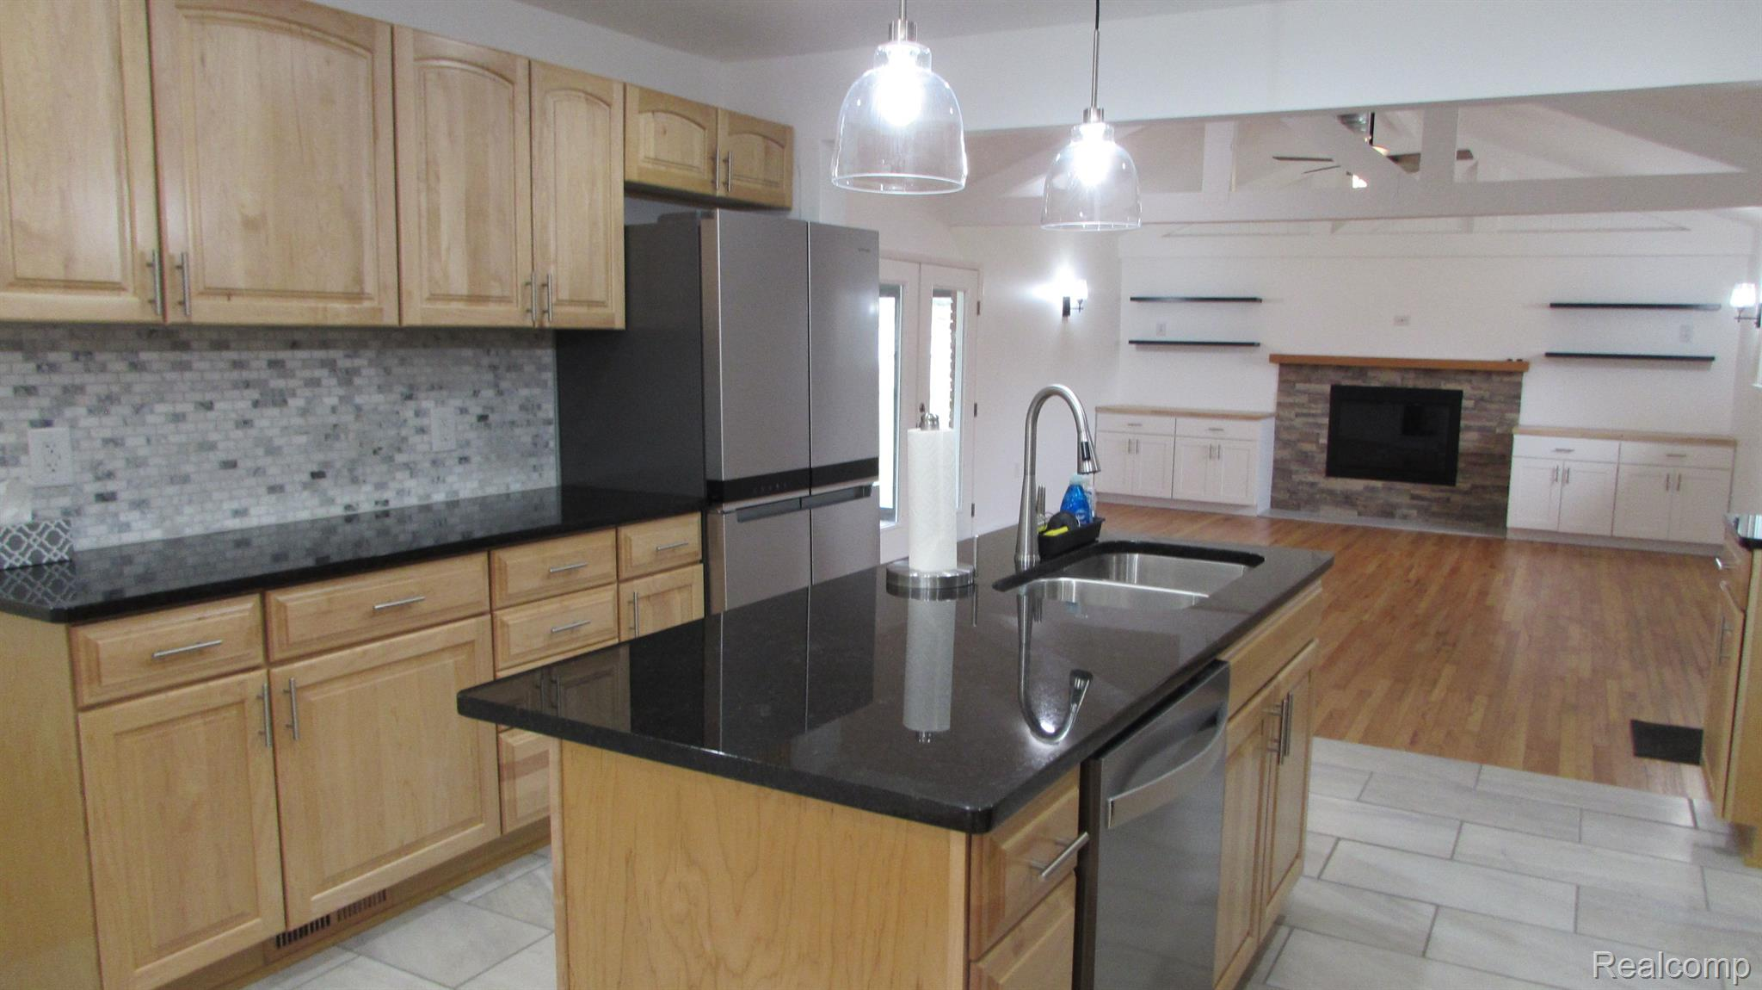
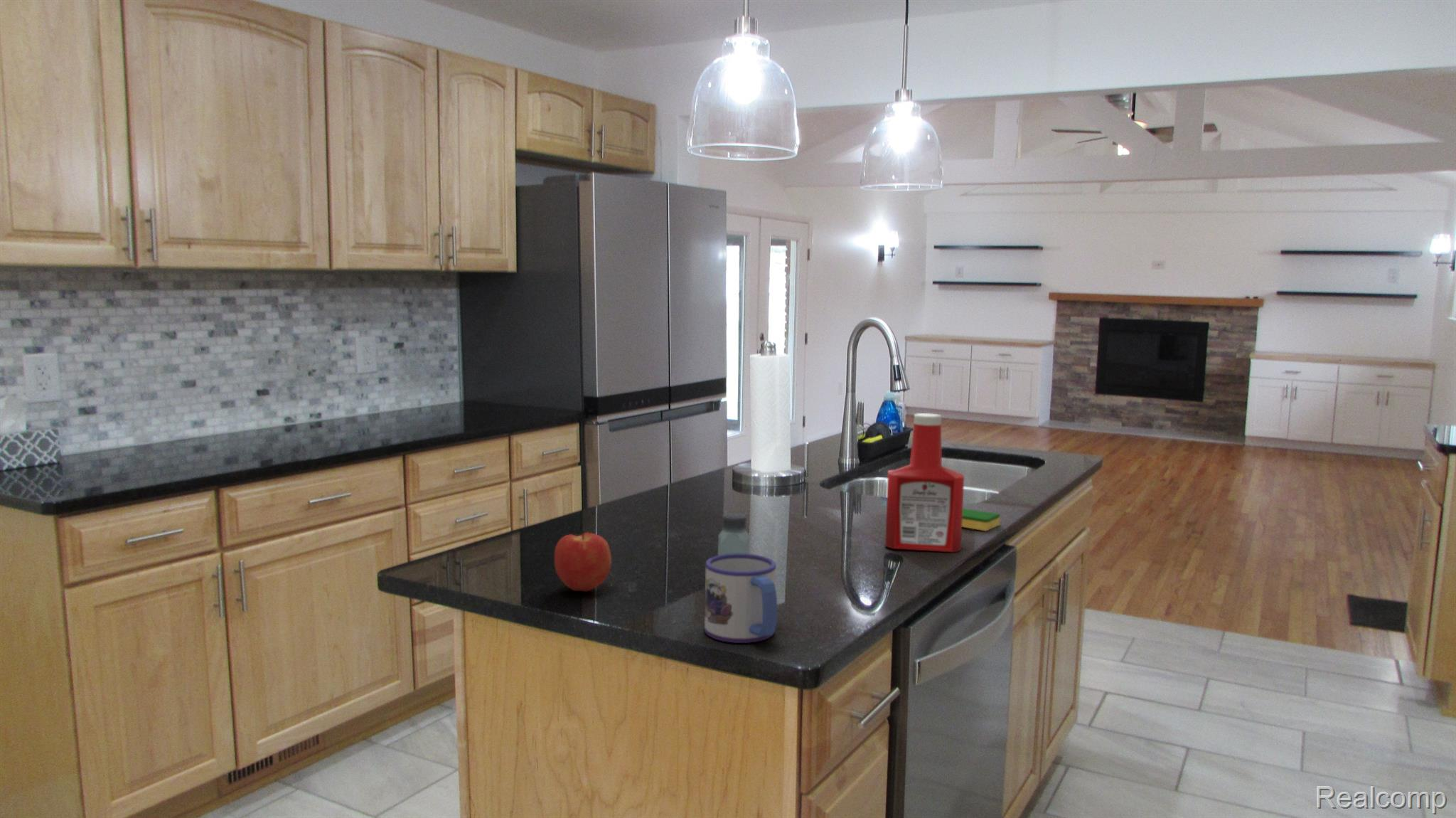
+ mug (746, 600)
+ soap bottle (925, 481)
+ apple (583, 560)
+ saltshaker (734, 543)
+ dish sponge (963, 517)
